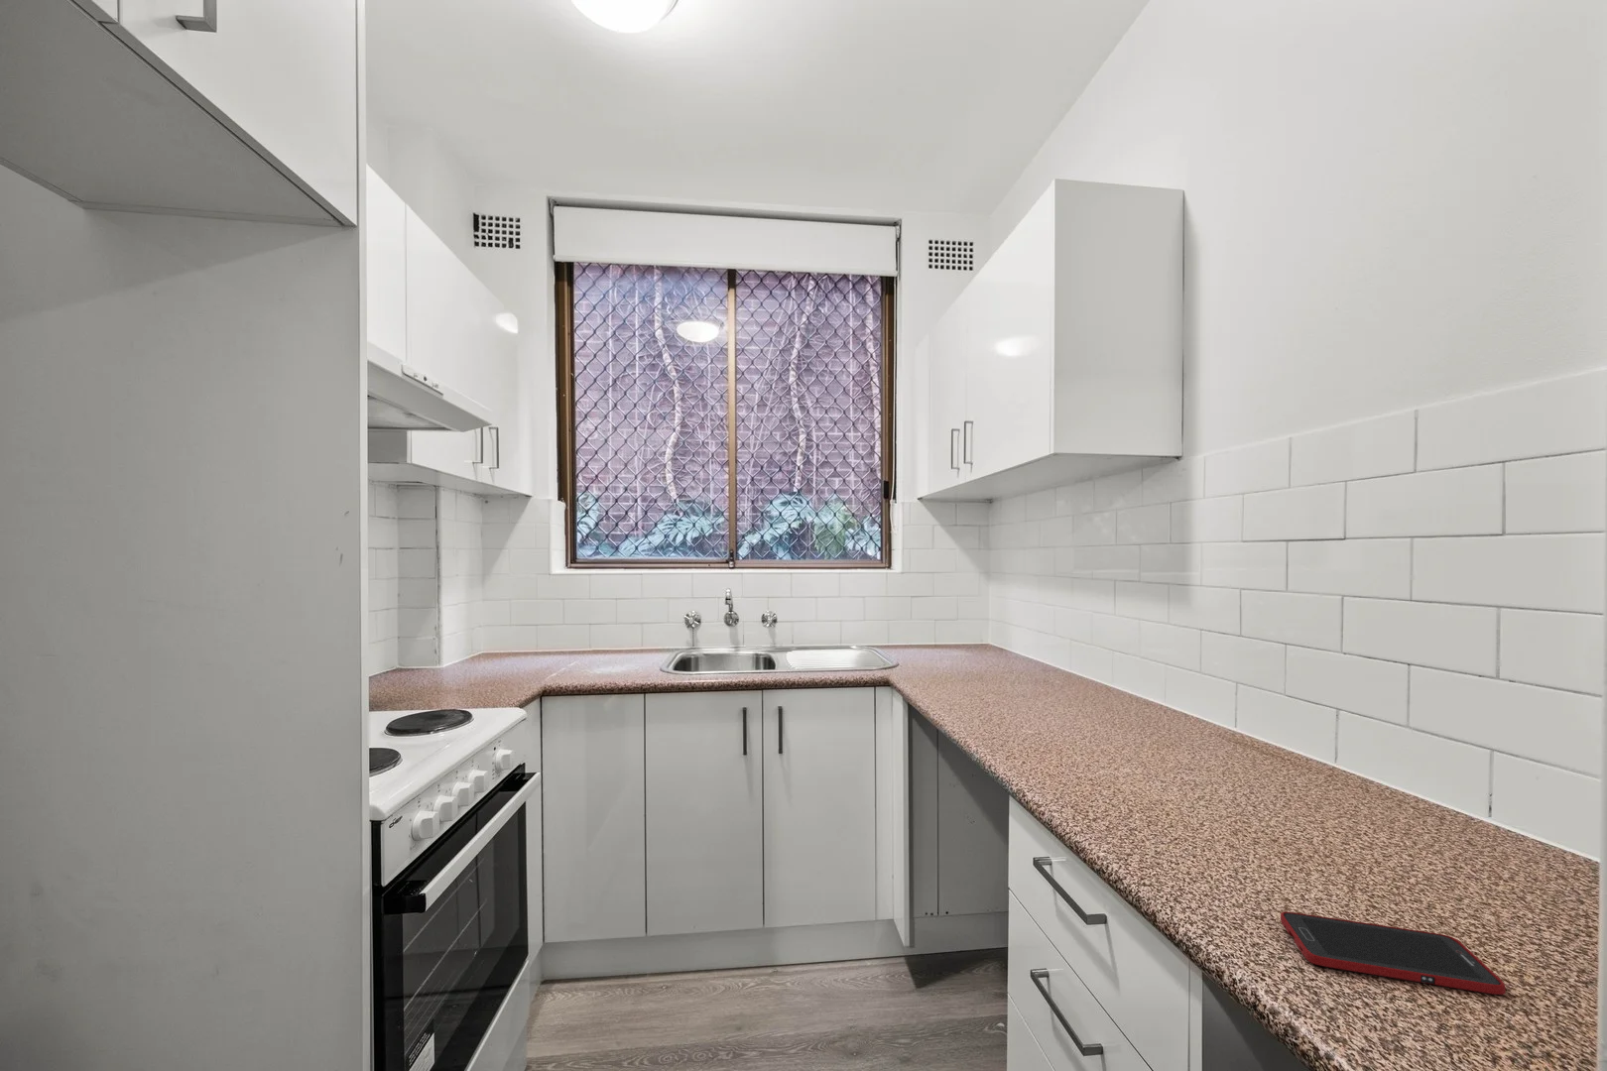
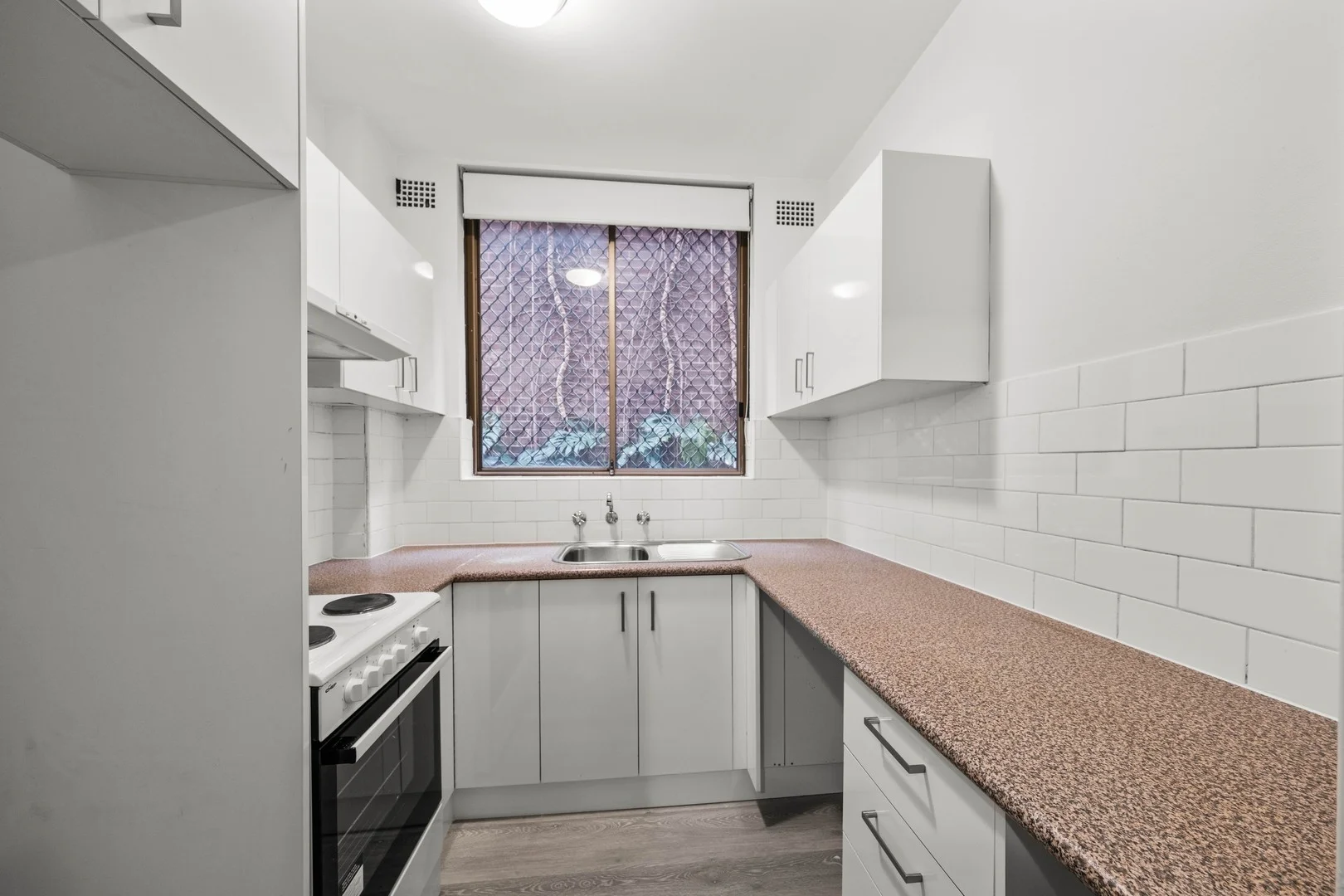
- cell phone (1383, 950)
